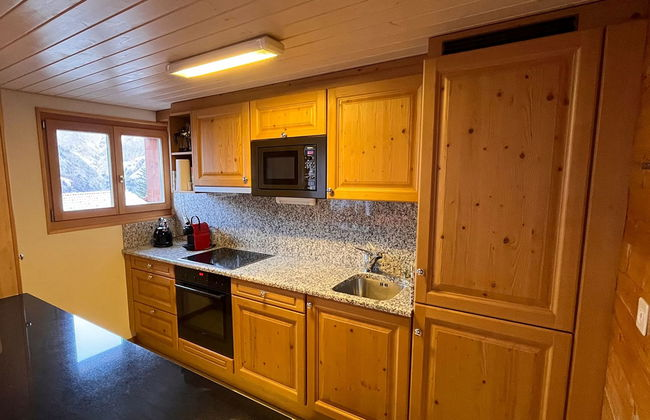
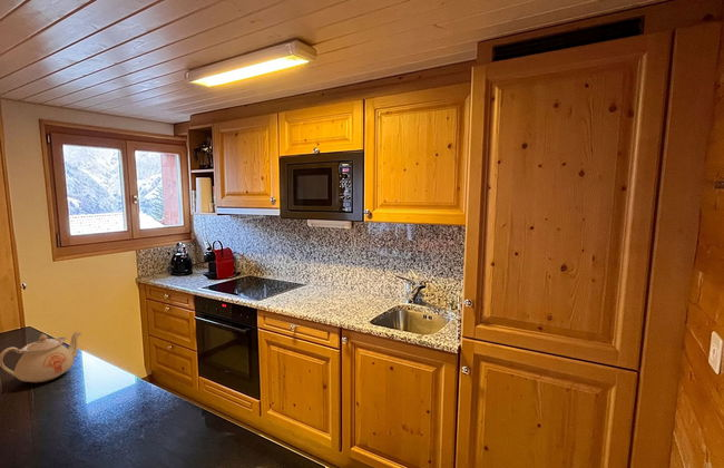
+ teapot (43, 354)
